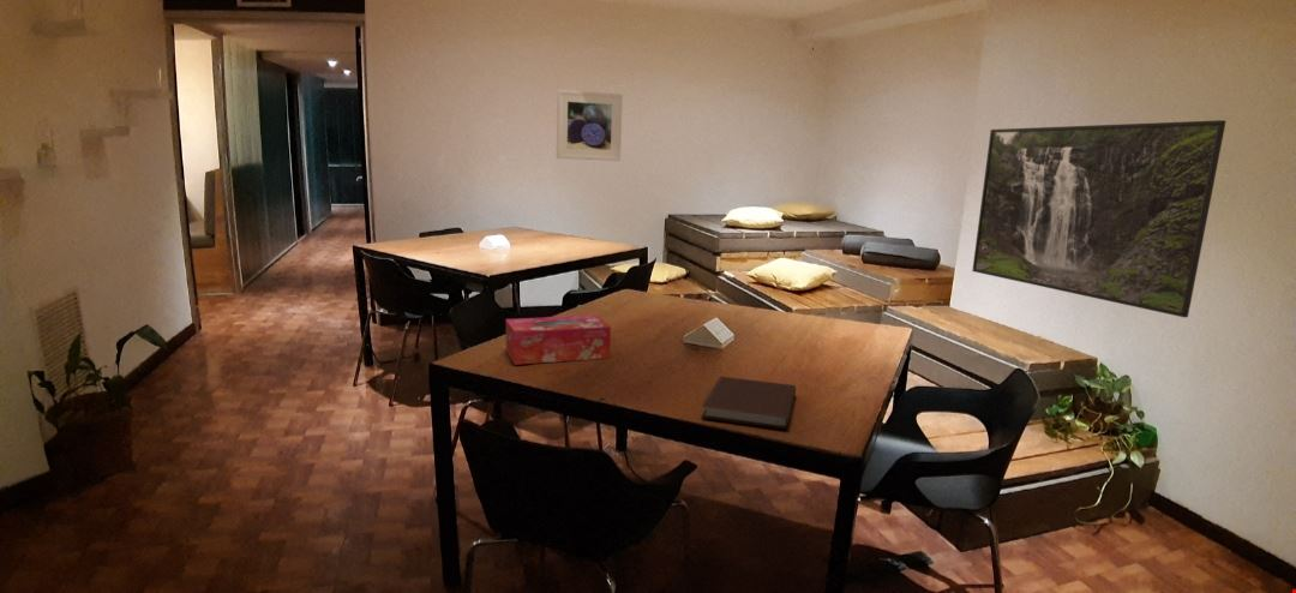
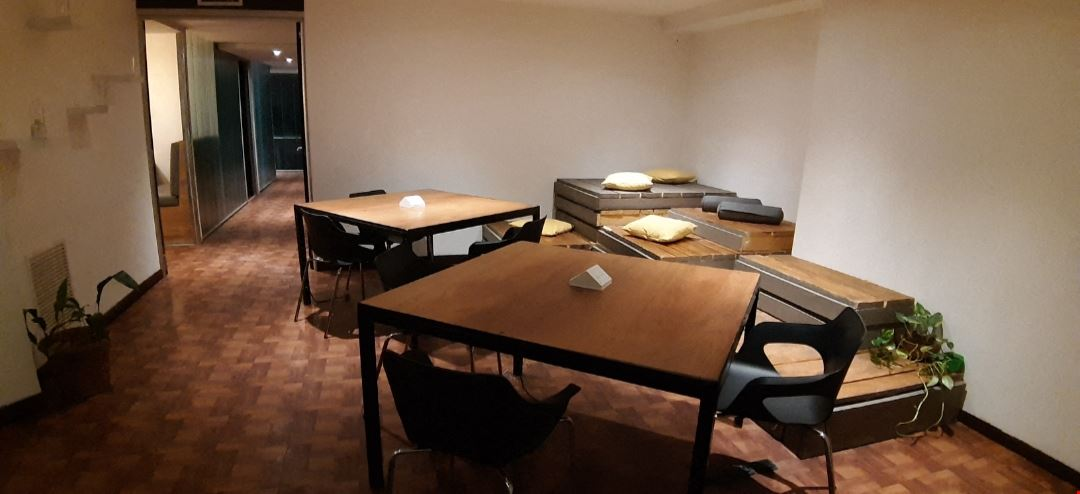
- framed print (1075, 210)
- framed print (589, 126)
- notebook (750, 400)
- tissue box (557, 339)
